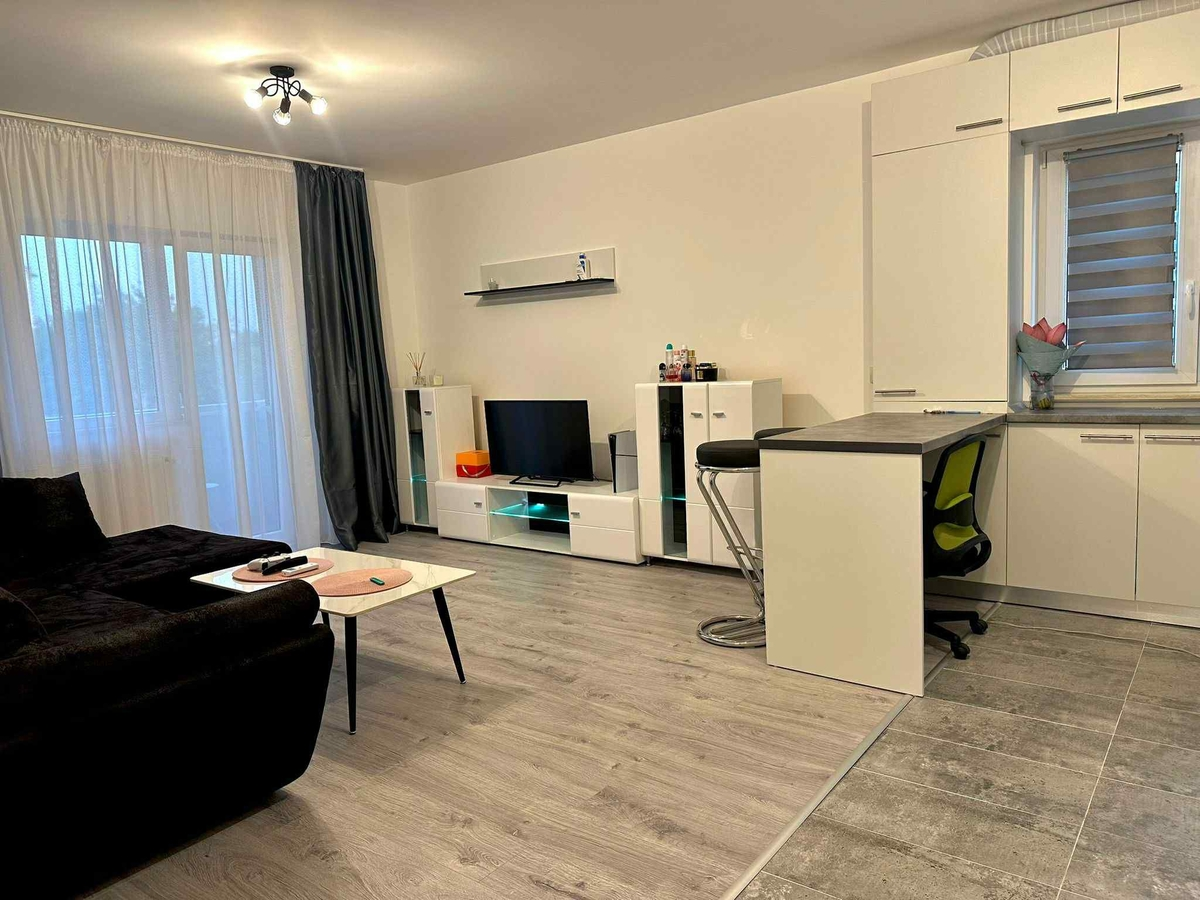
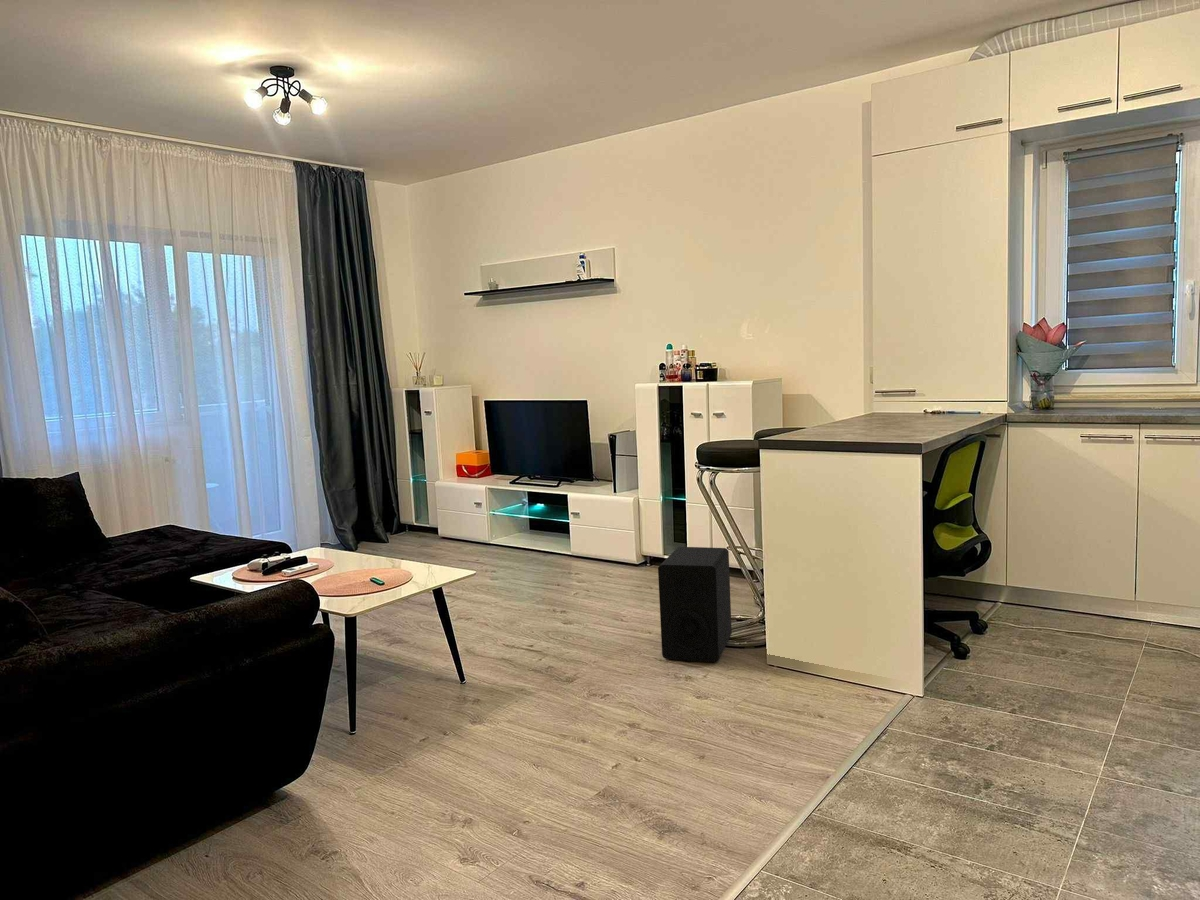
+ speaker (696, 601)
